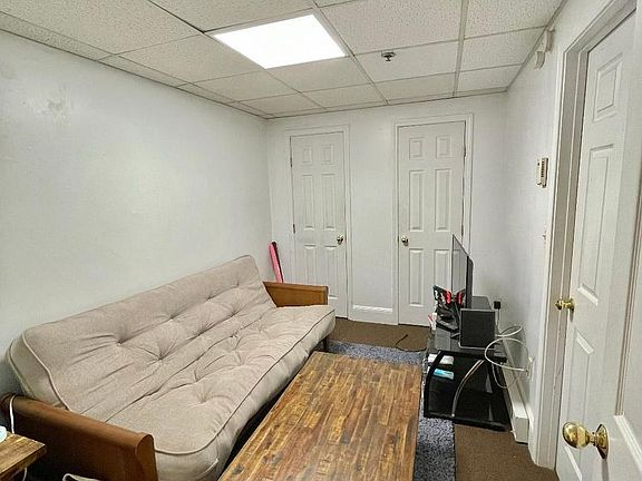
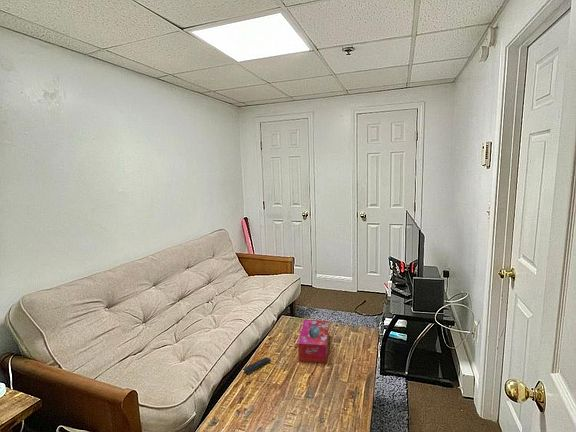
+ remote control (258, 364)
+ tissue box (314, 339)
